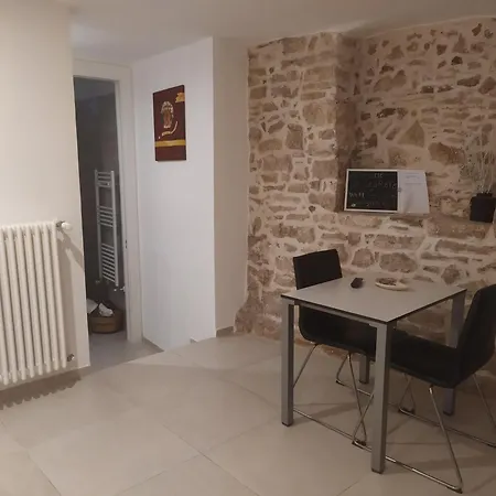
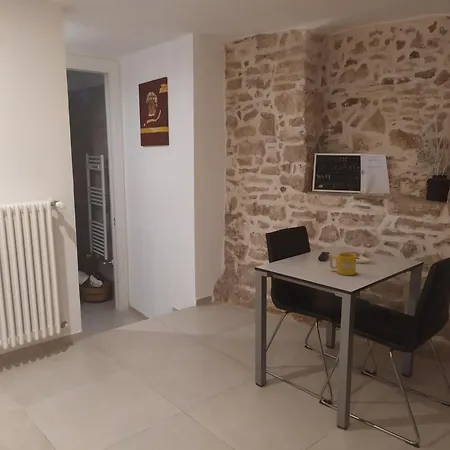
+ mug (342, 263)
